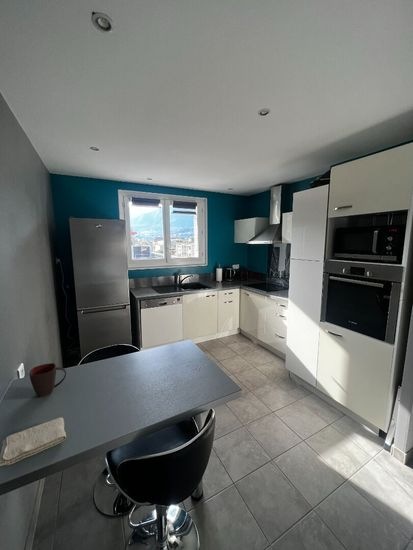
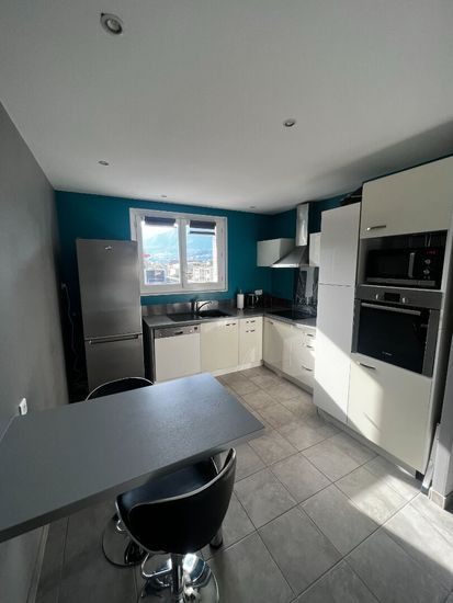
- cup (49, 379)
- washcloth (34, 438)
